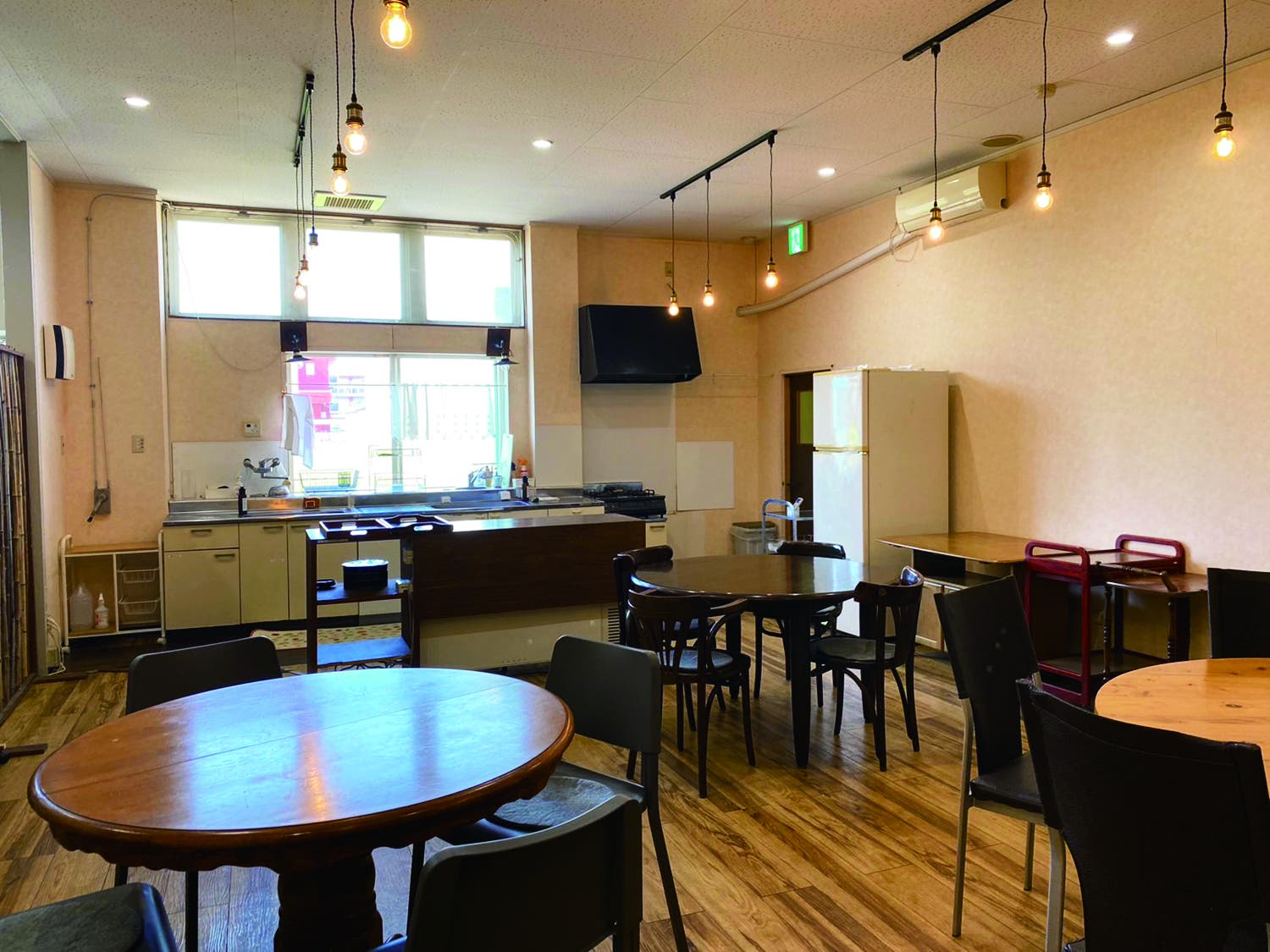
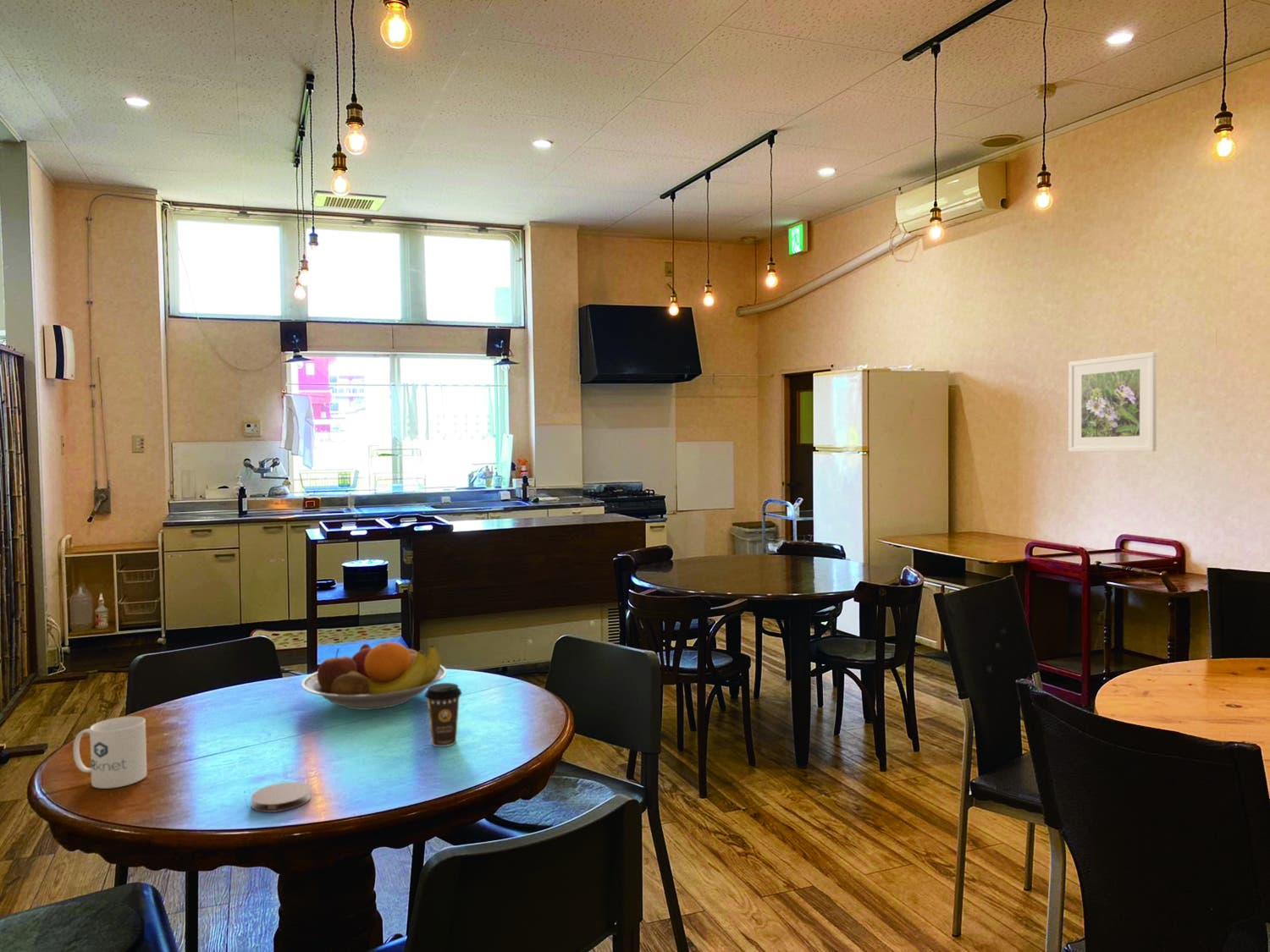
+ coffee cup (443, 714)
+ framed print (1110, 404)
+ fruit bowl (375, 670)
+ coaster (281, 796)
+ mug (112, 751)
